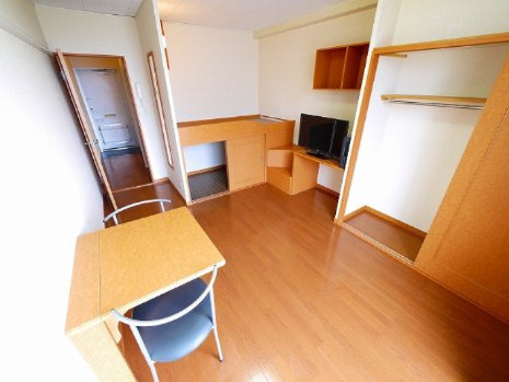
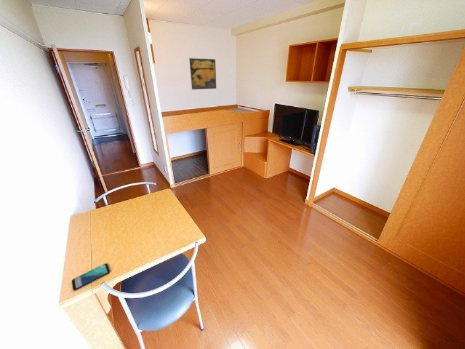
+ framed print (203, 74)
+ smartphone (91, 276)
